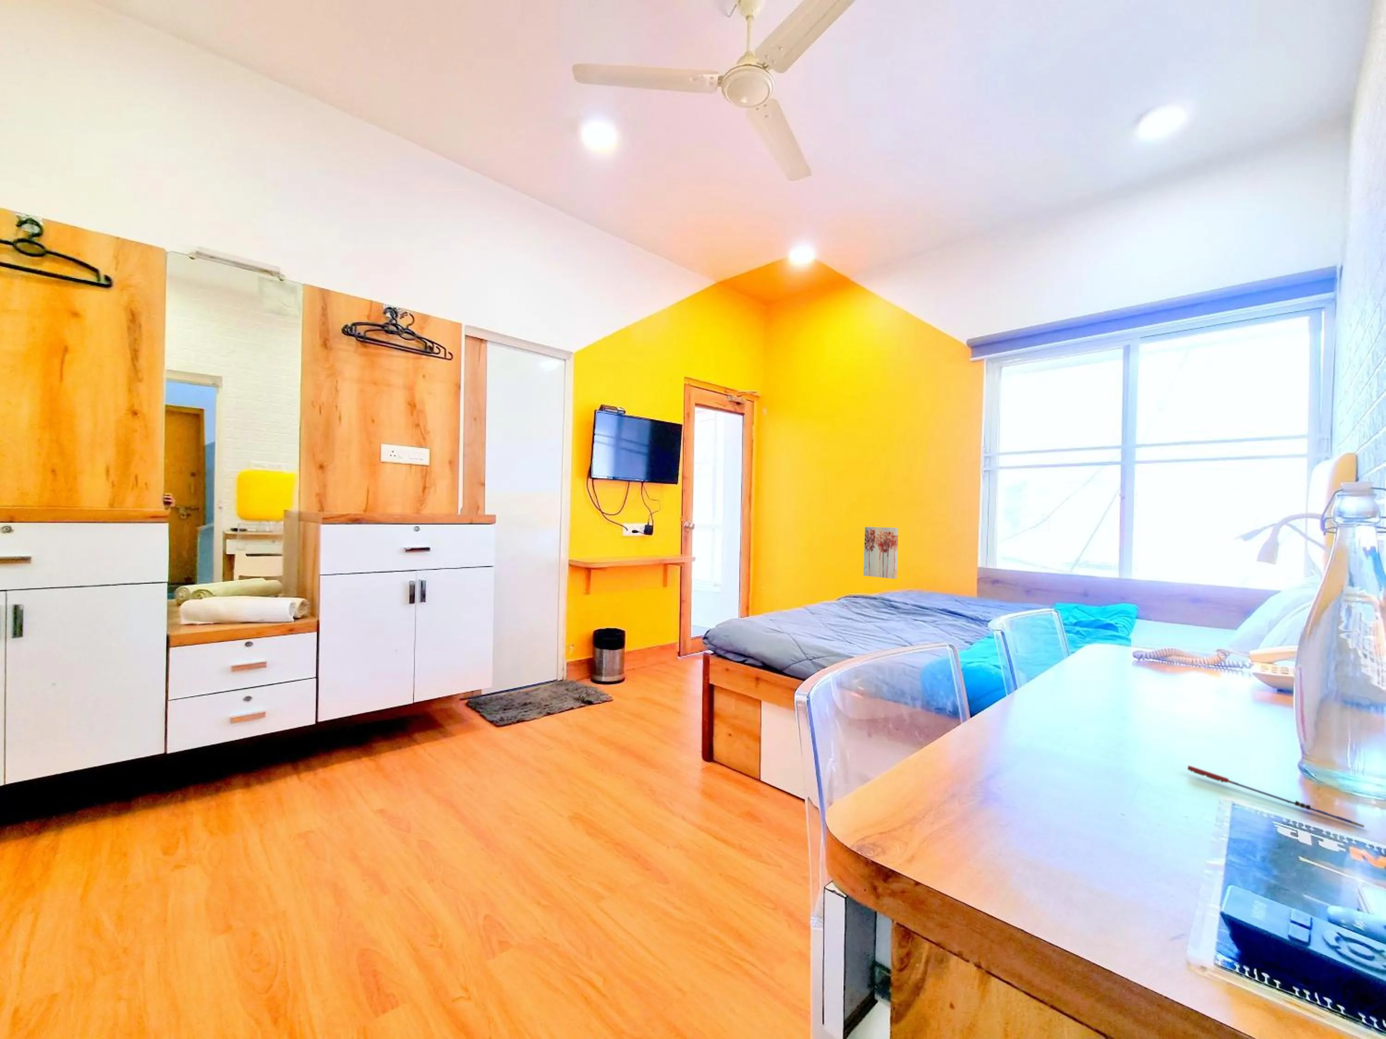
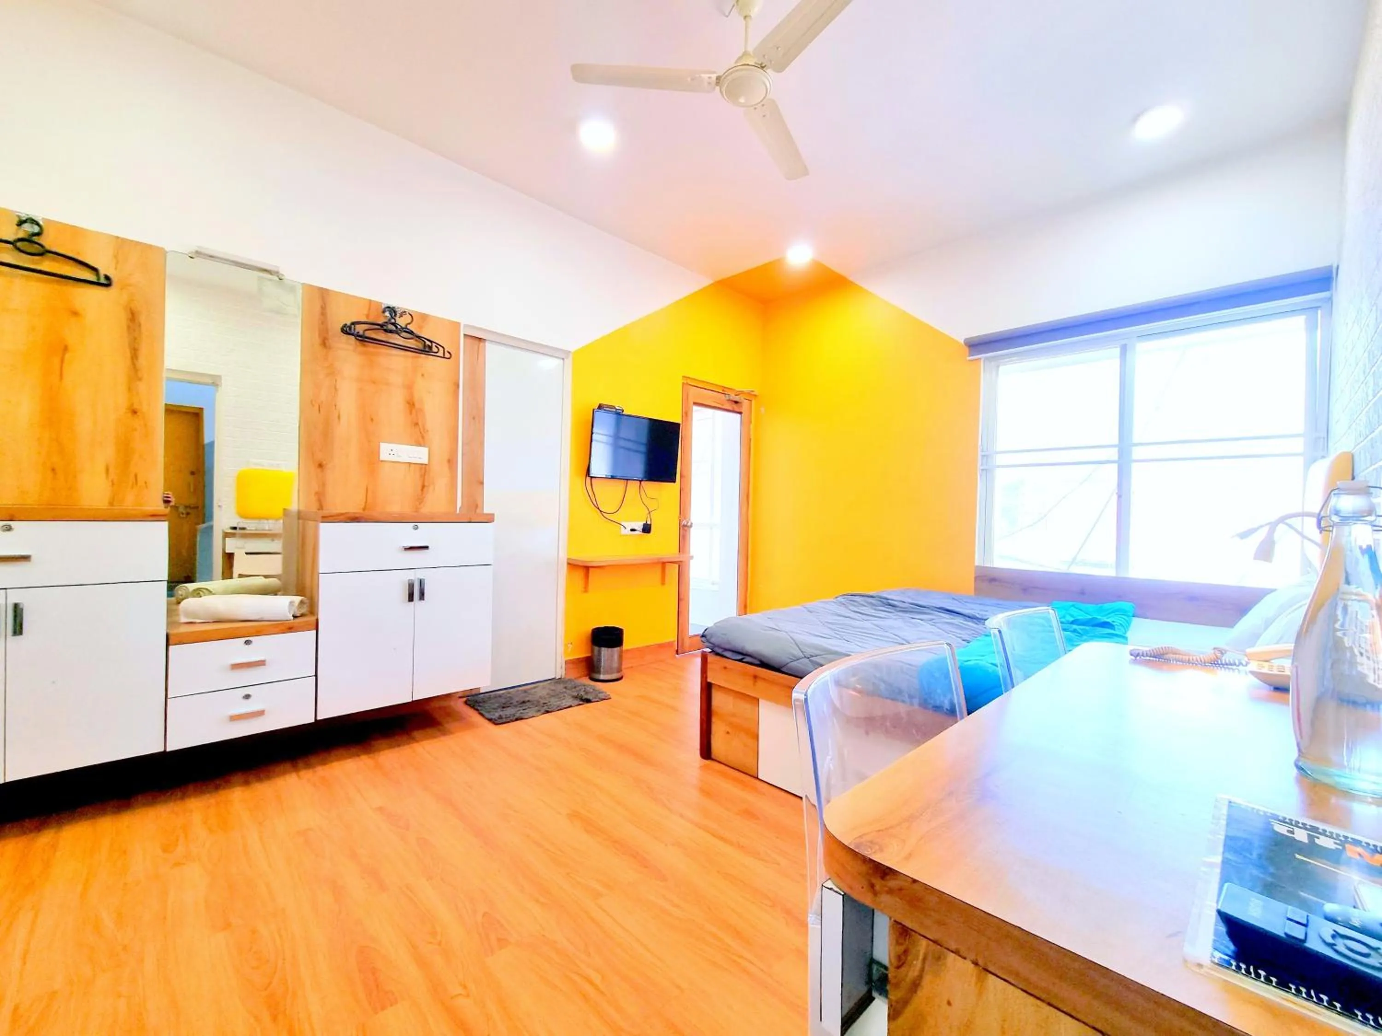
- pen (1268, 793)
- wall art (880, 552)
